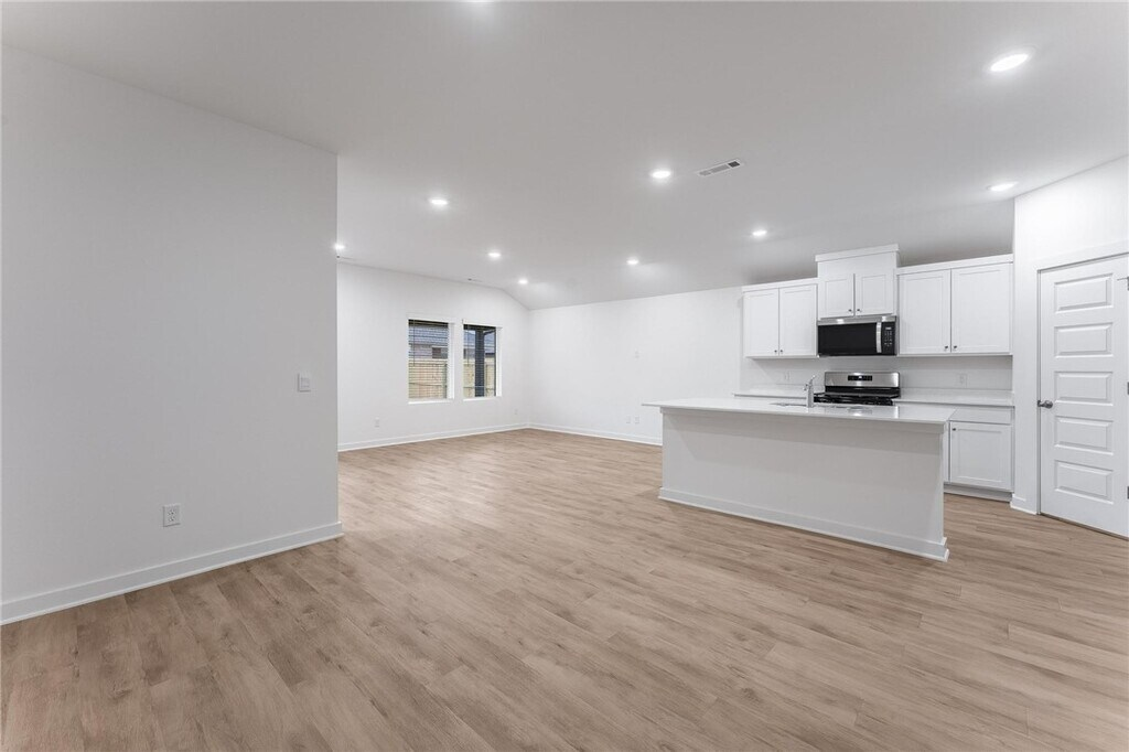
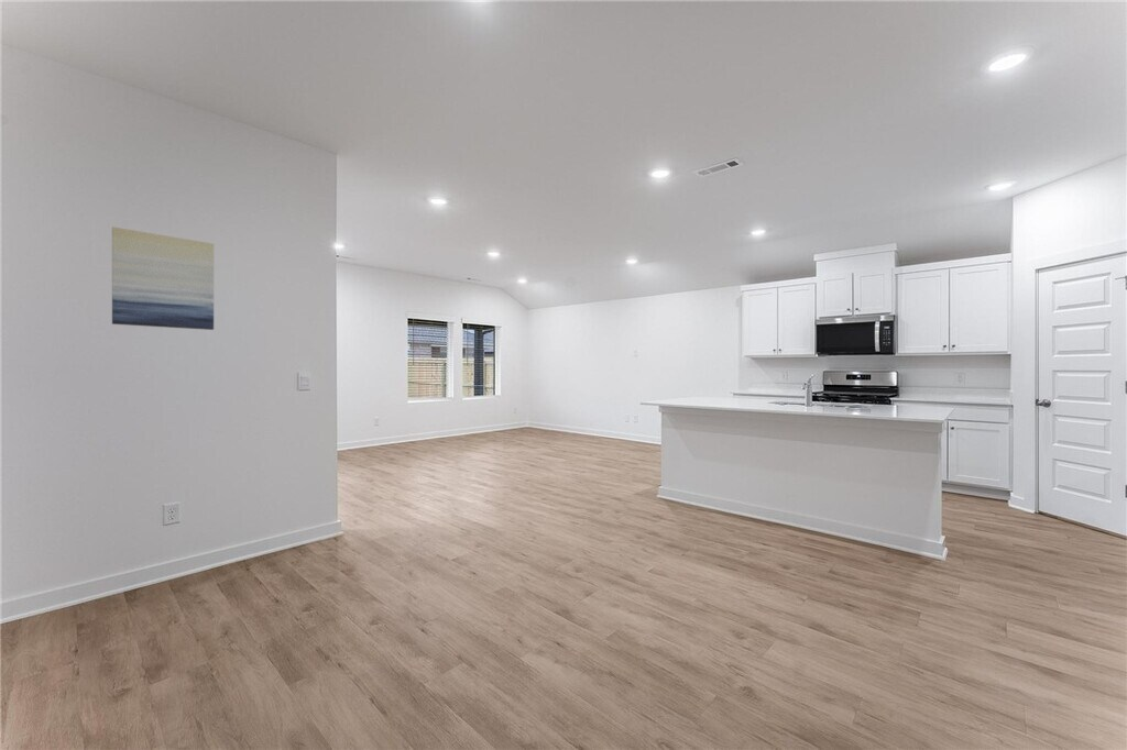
+ wall art (165, 282)
